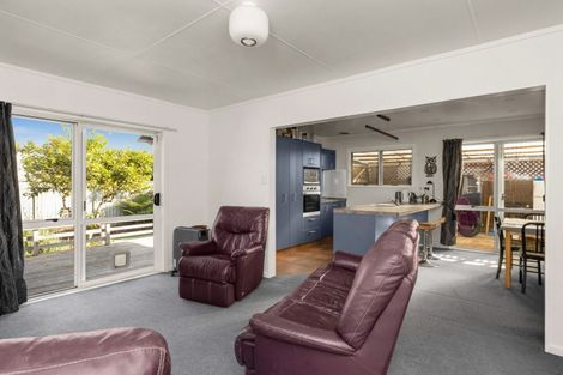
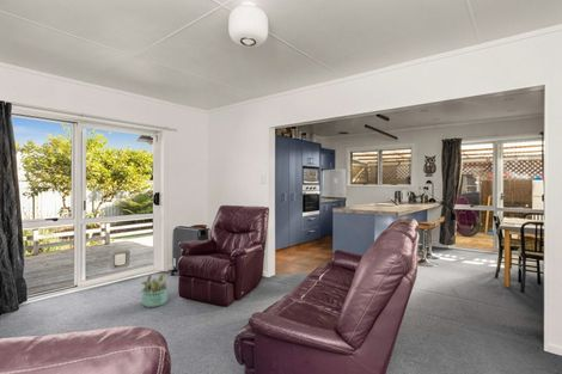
+ decorative plant (153, 289)
